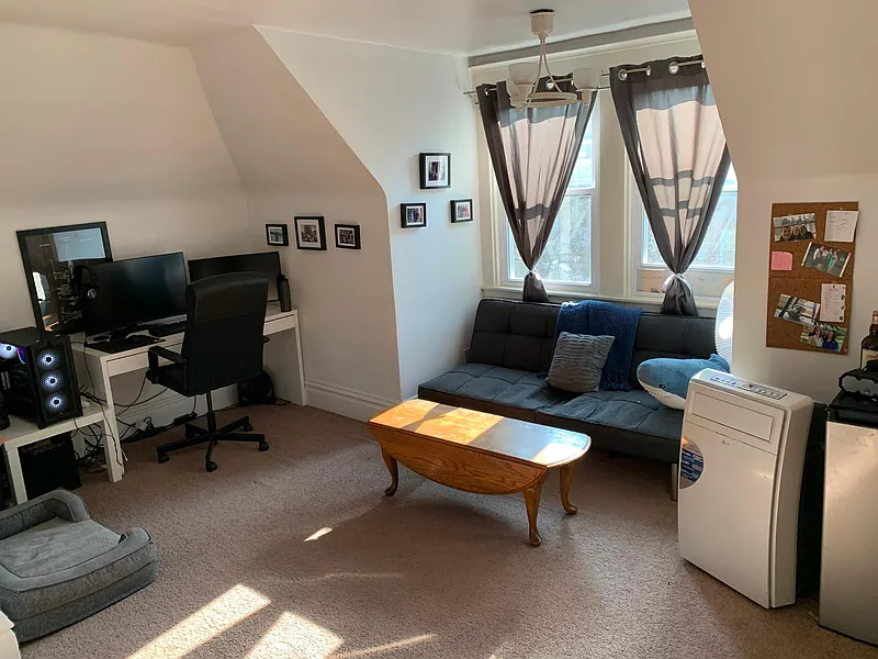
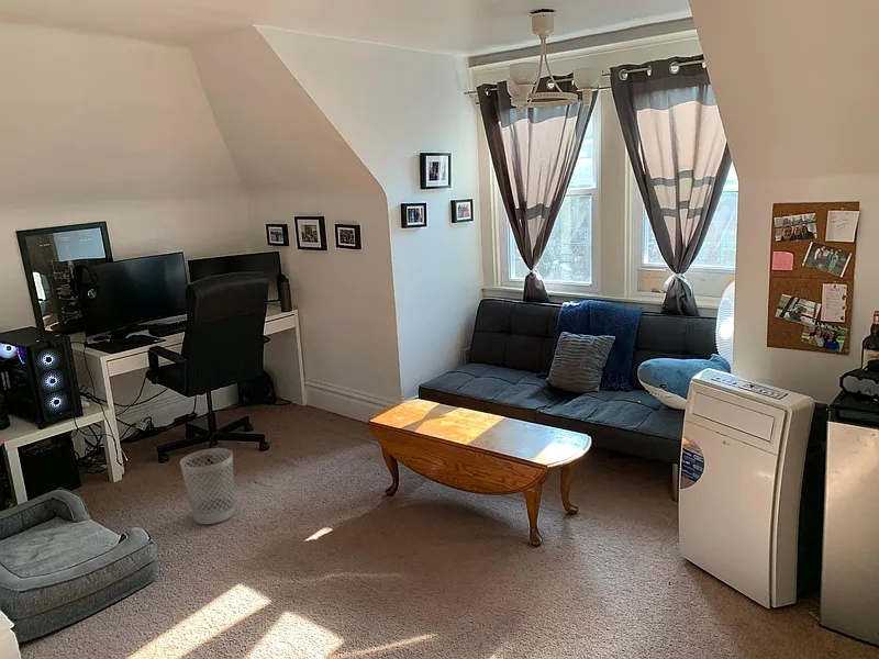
+ wastebasket (210, 487)
